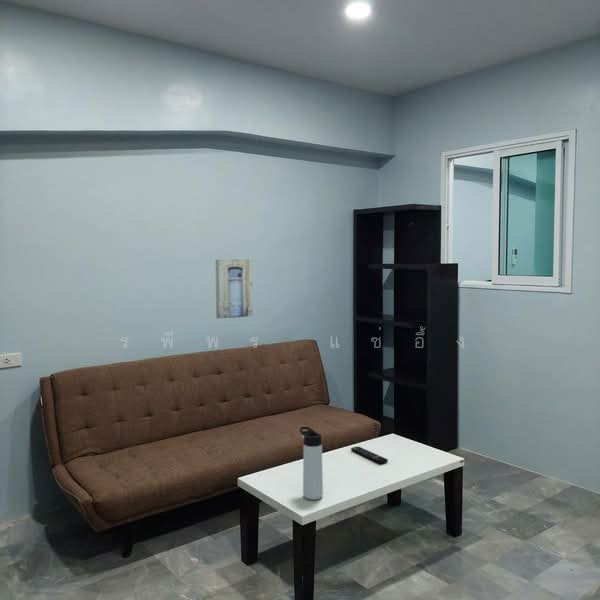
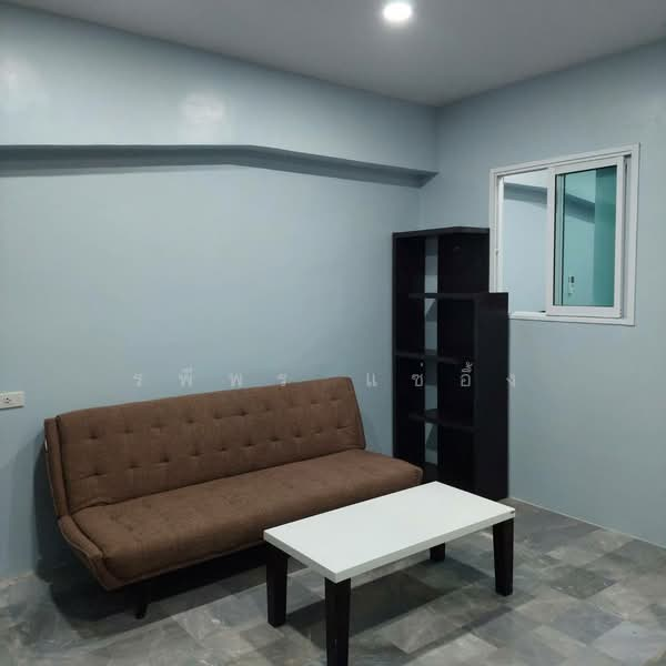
- wall art (234, 288)
- remote control (368, 454)
- thermos bottle (310, 462)
